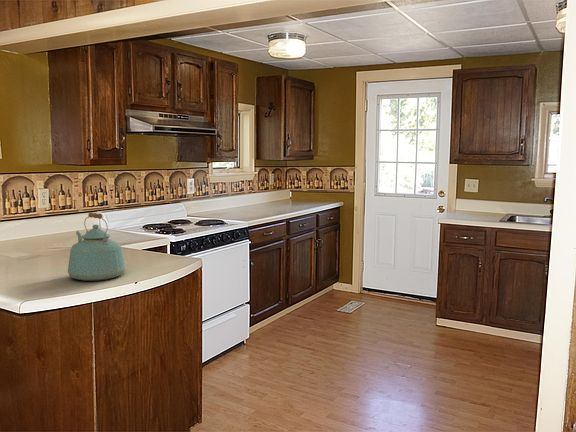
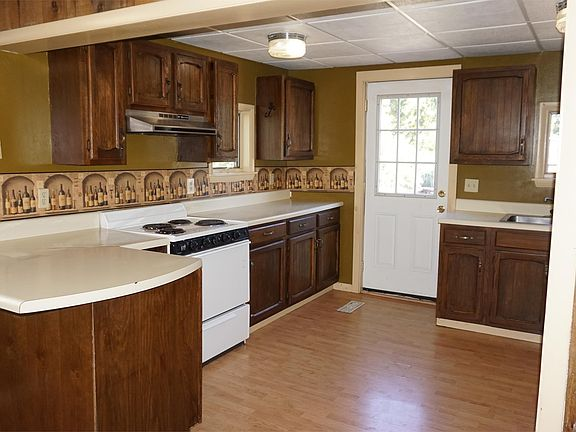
- kettle (93, 244)
